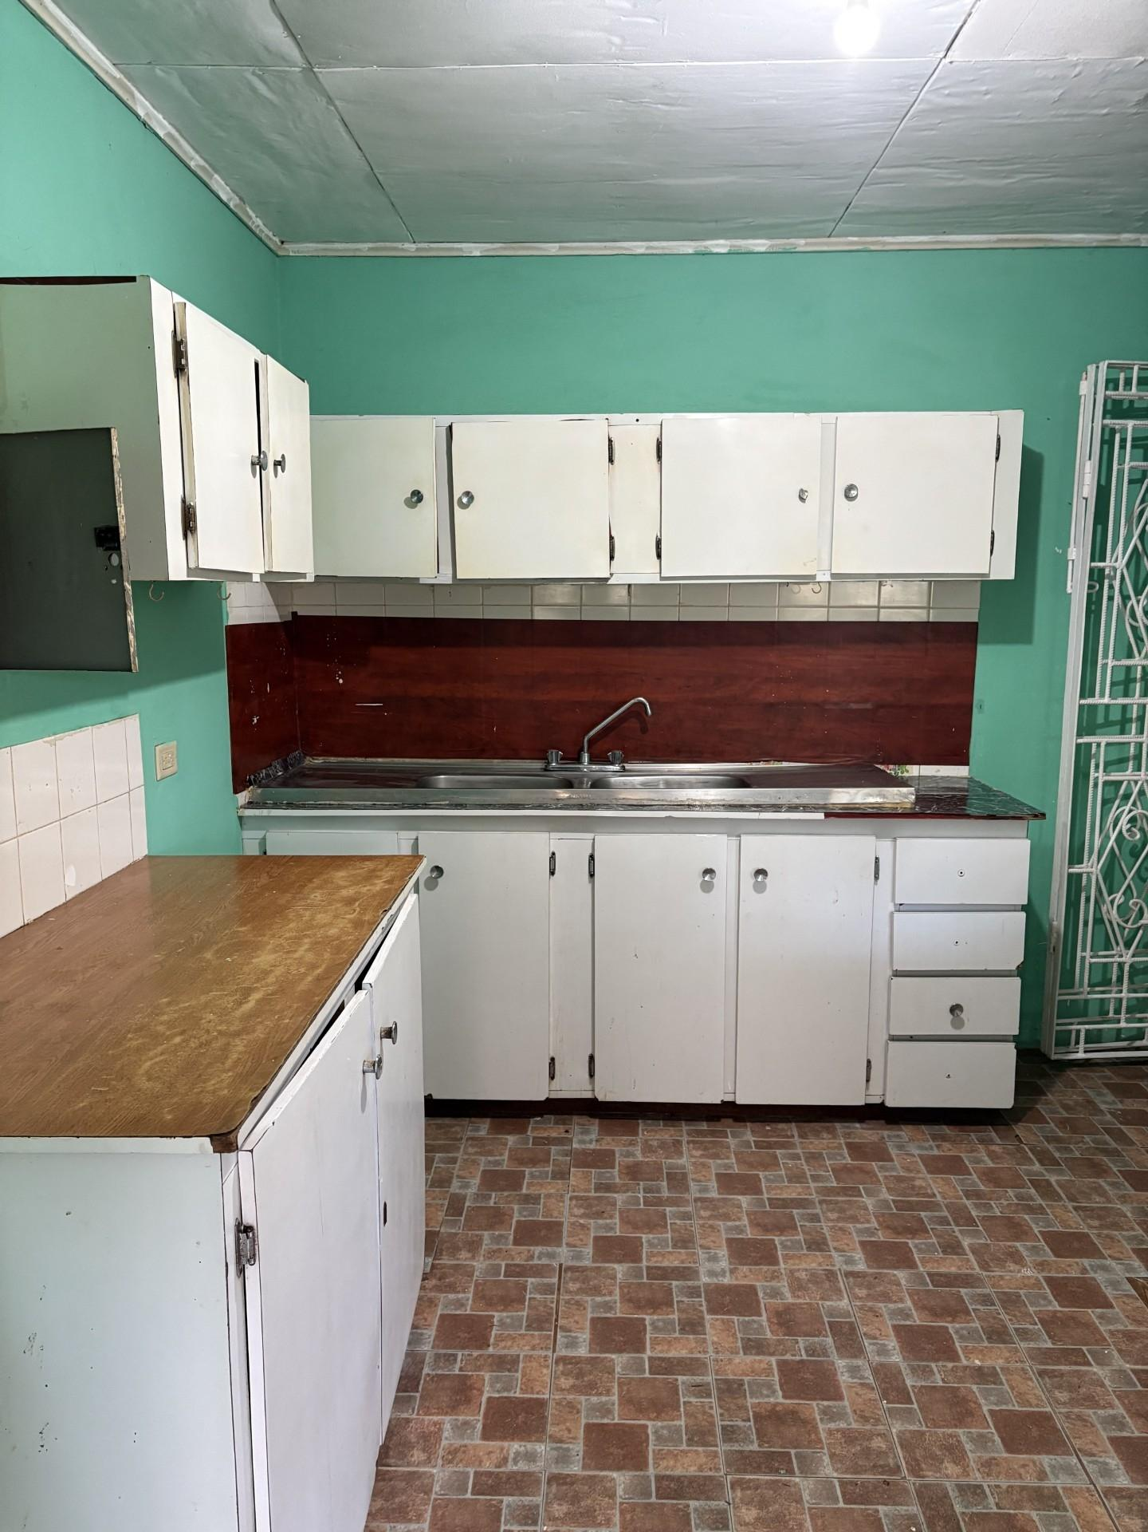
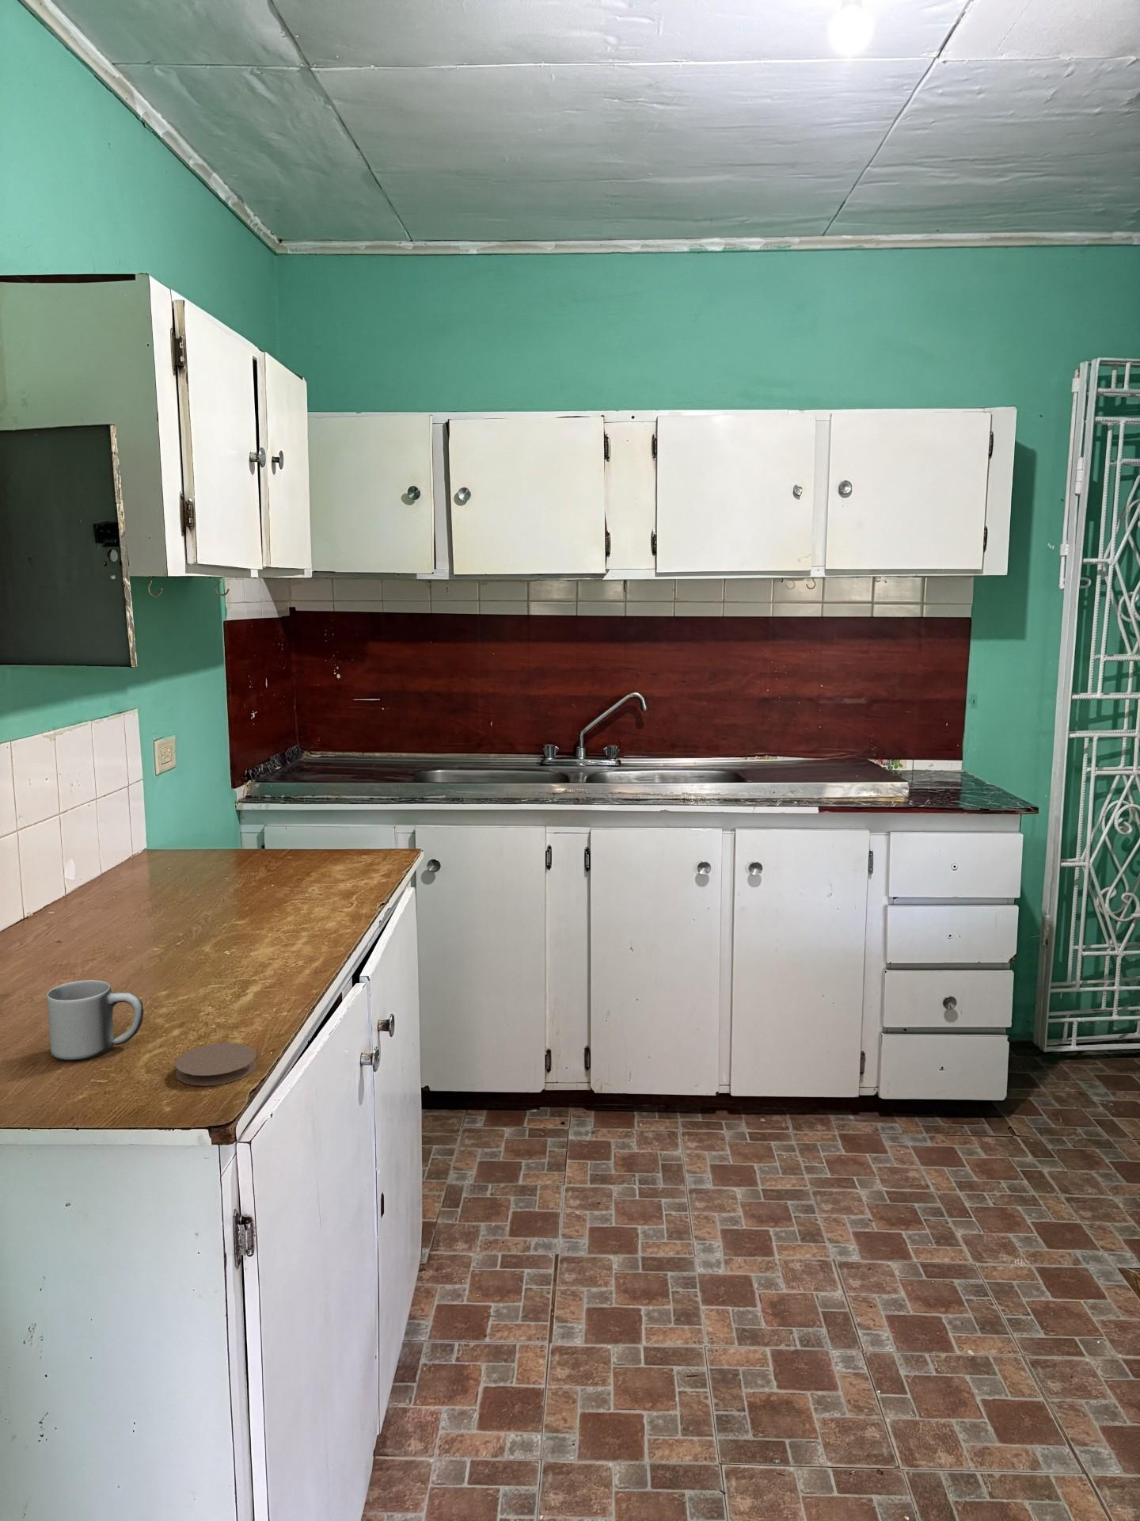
+ coaster (216, 1064)
+ mug (96, 1019)
